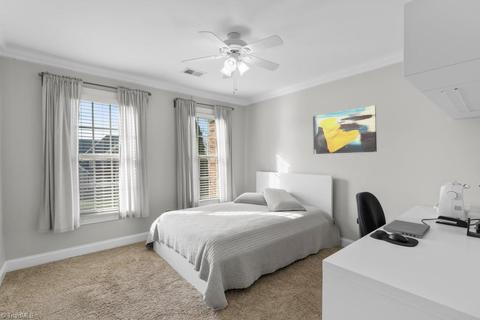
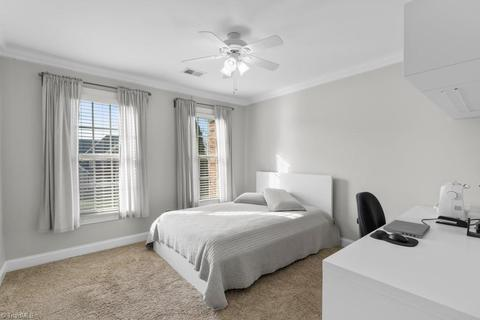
- wall art (341, 132)
